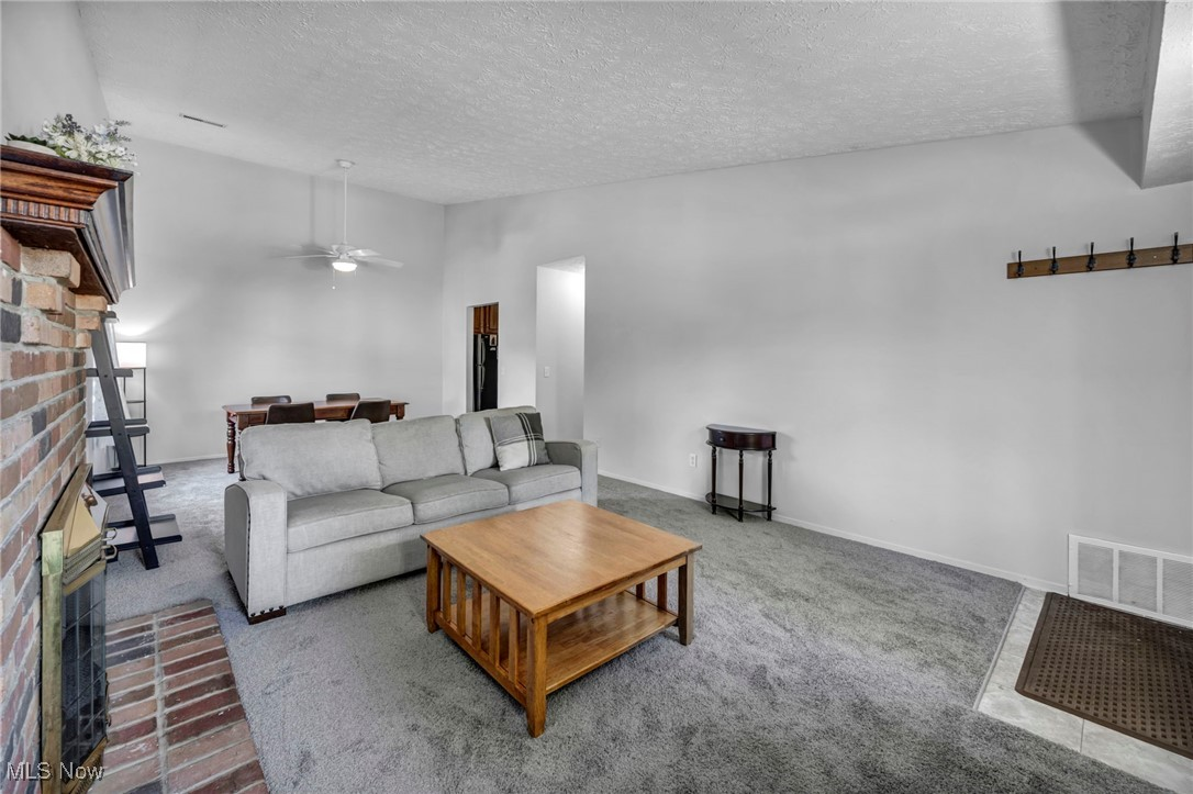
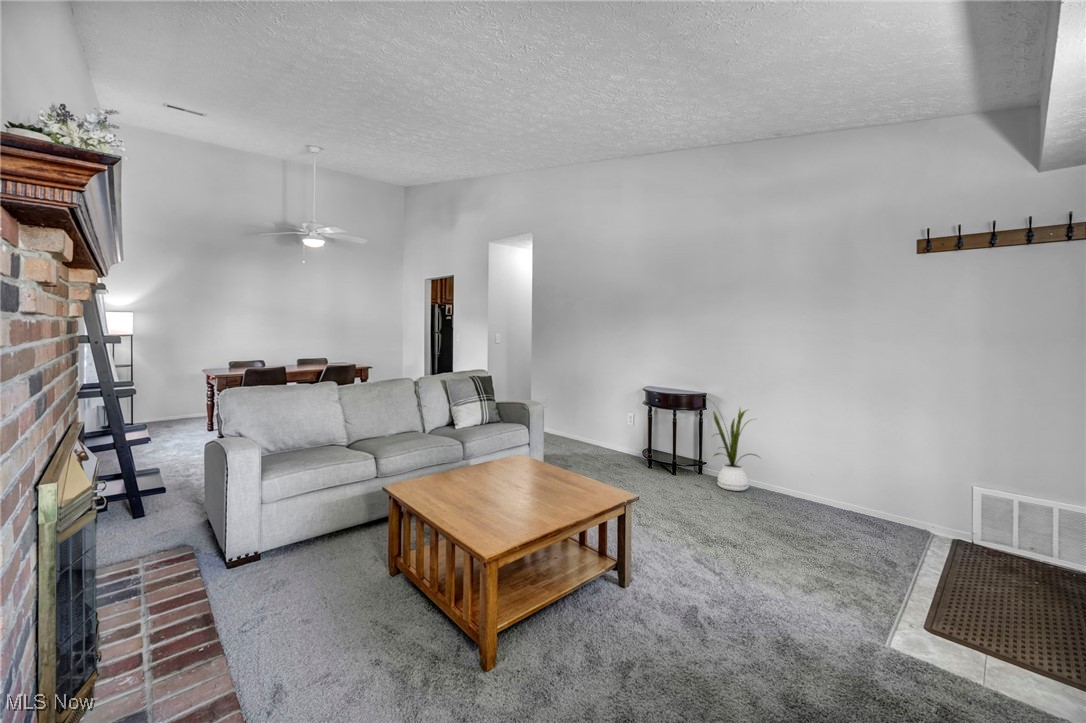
+ house plant (729, 442)
